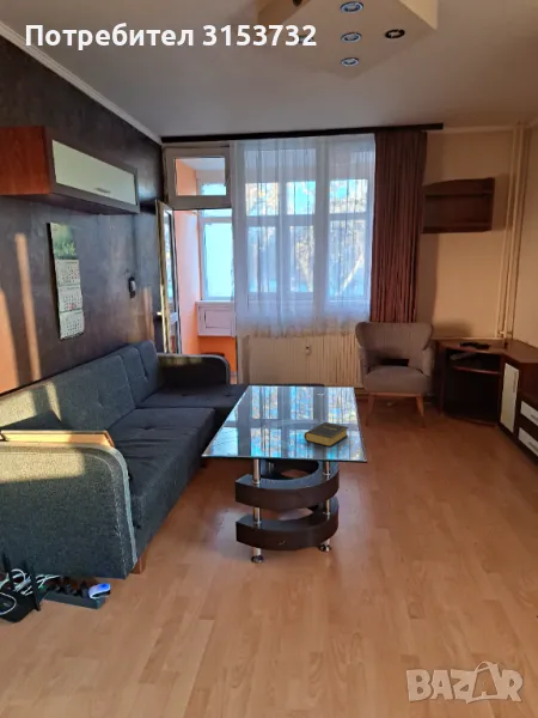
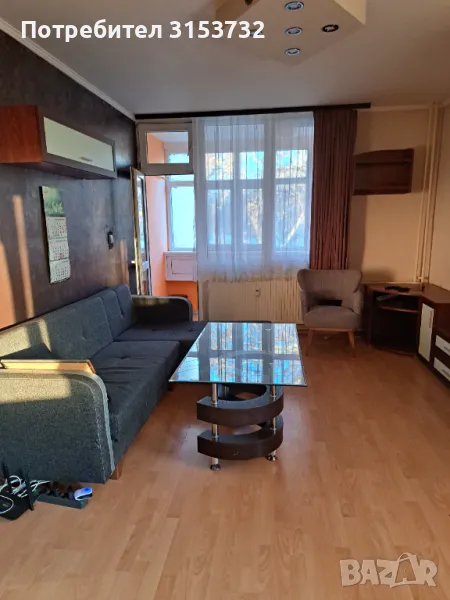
- book (325, 433)
